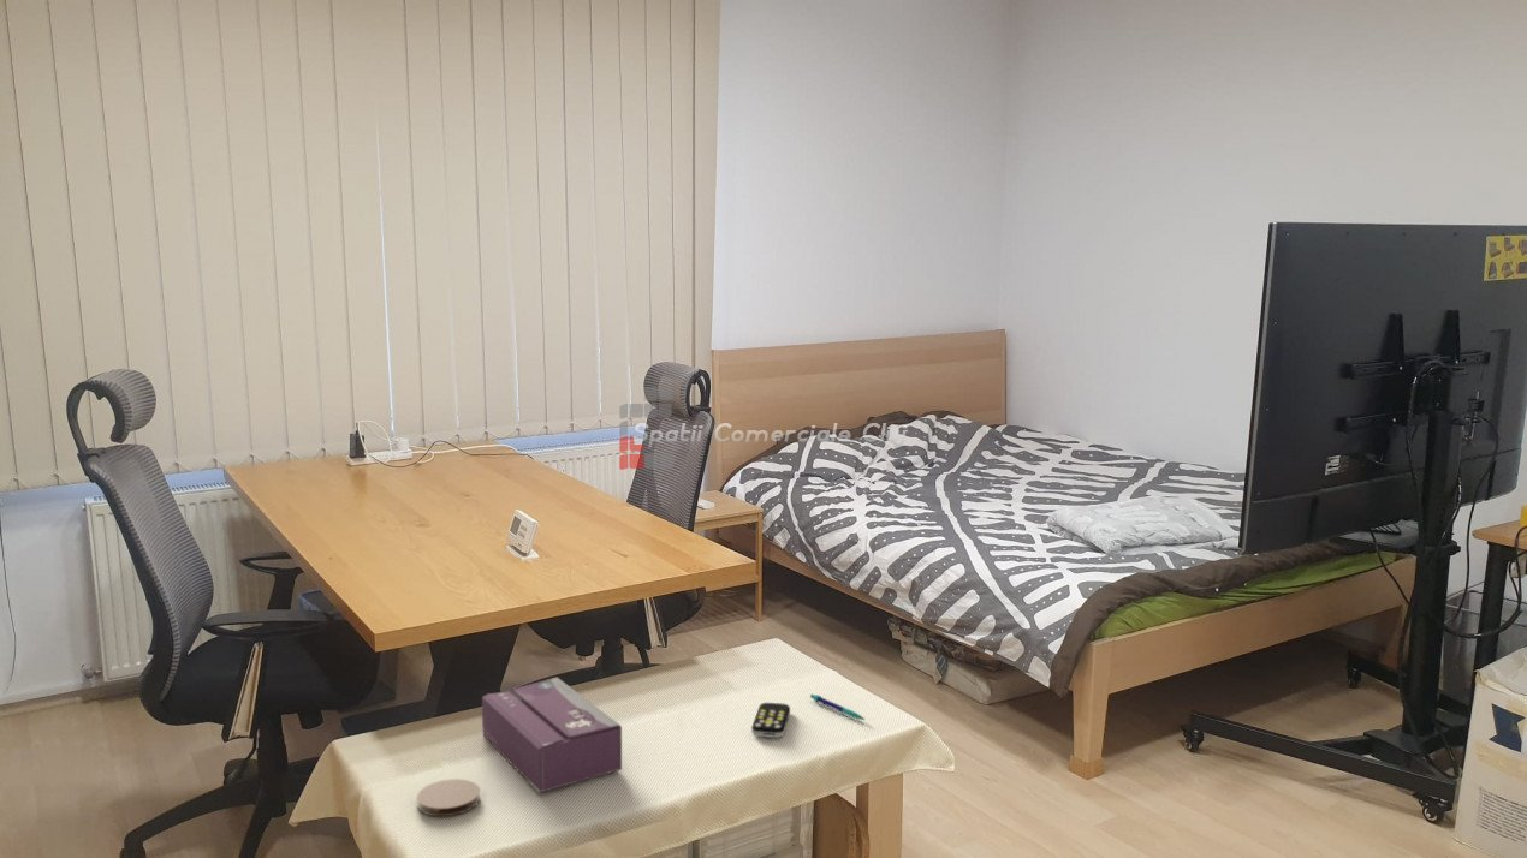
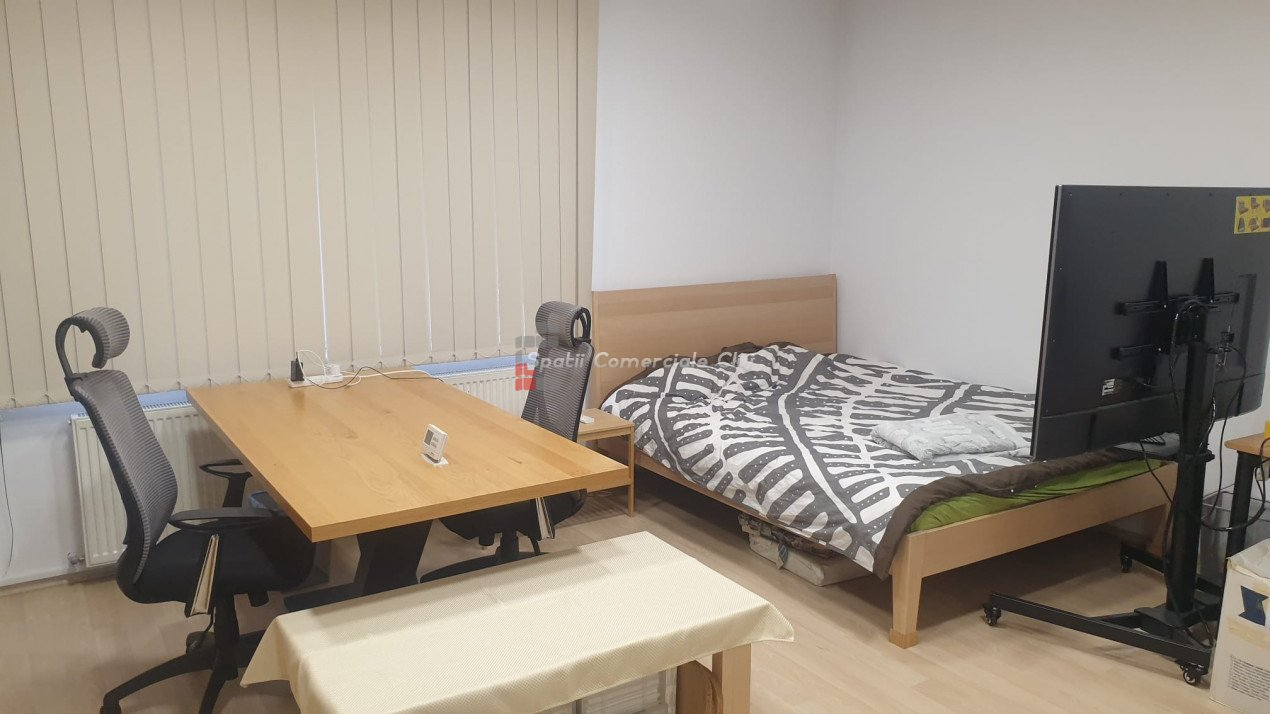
- coaster (448, 797)
- remote control (771, 719)
- pen (837, 707)
- tissue box (549, 729)
